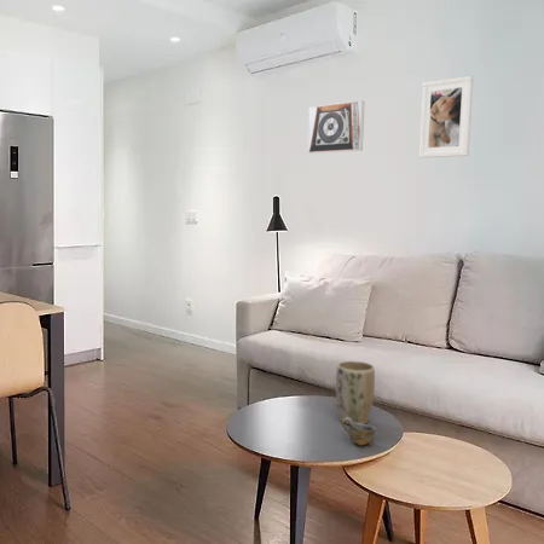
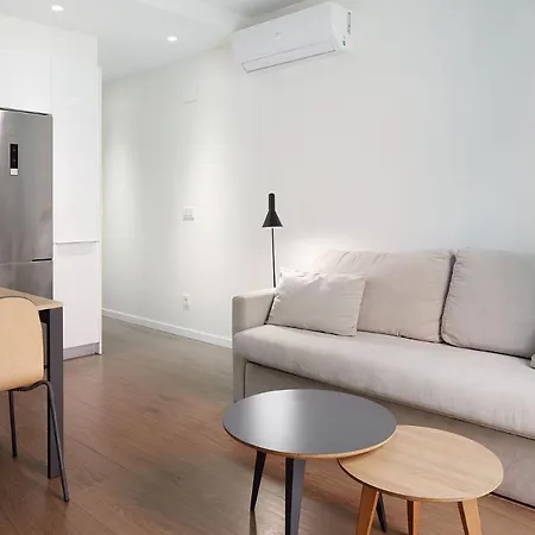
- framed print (335, 127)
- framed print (445, 117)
- cup (359, 430)
- plant pot (354, 393)
